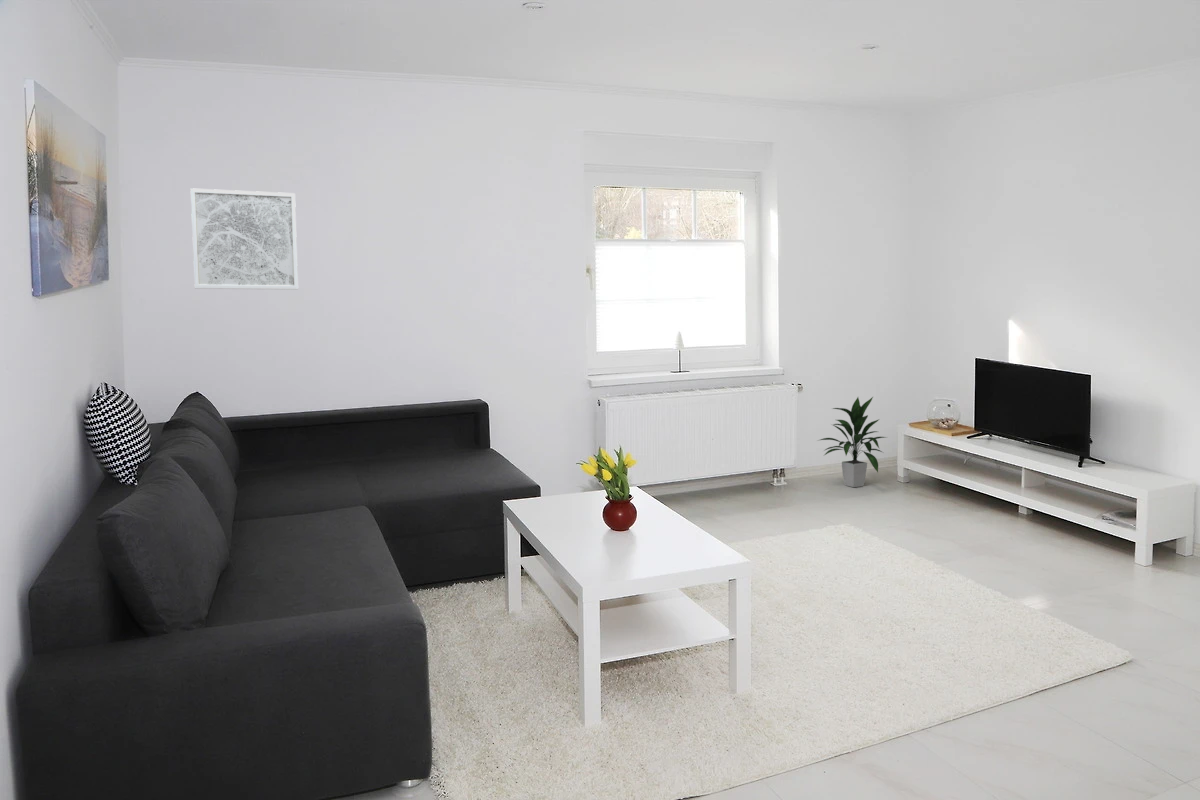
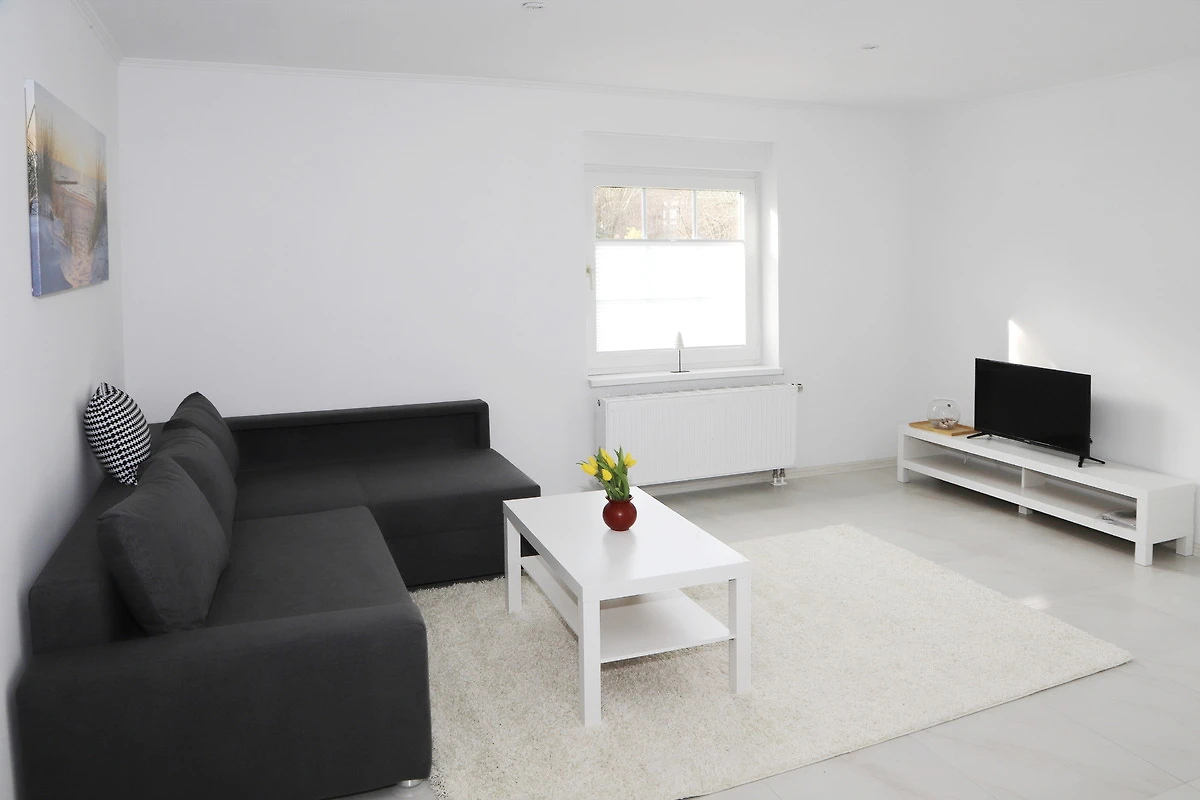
- indoor plant (855, 441)
- wall art (245, 240)
